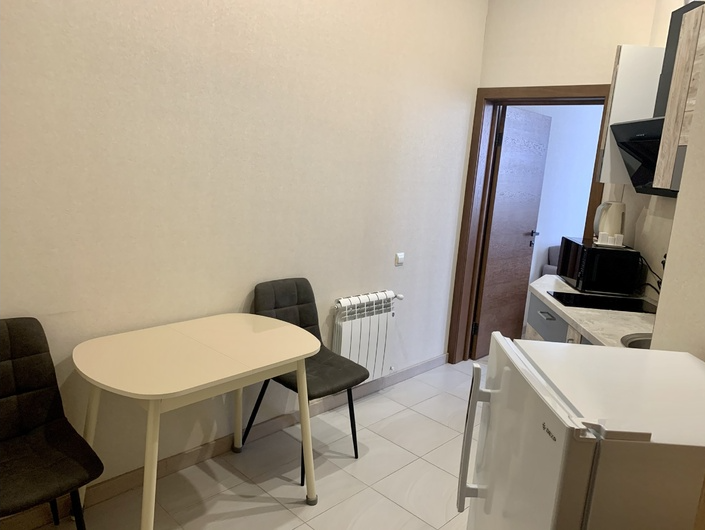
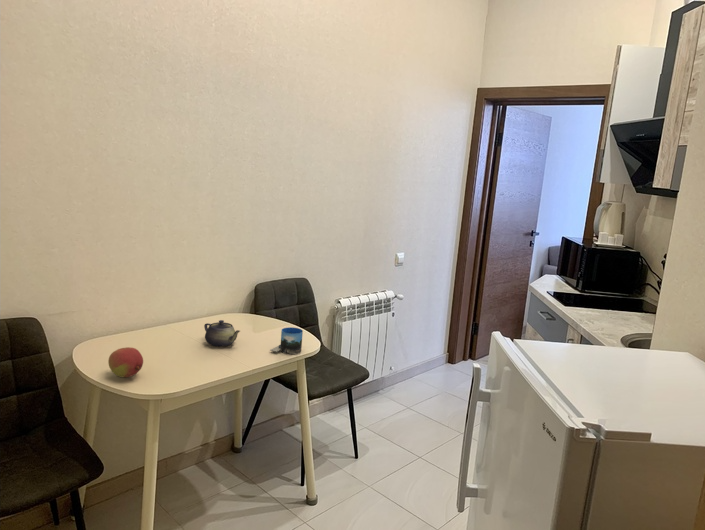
+ teapot (222, 332)
+ fruit (125, 362)
+ mug (289, 340)
